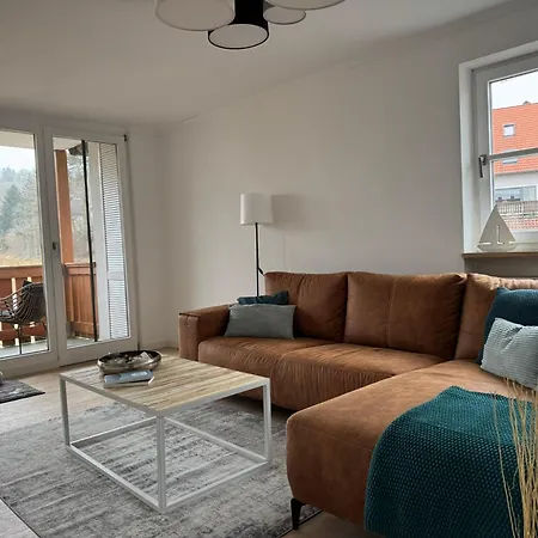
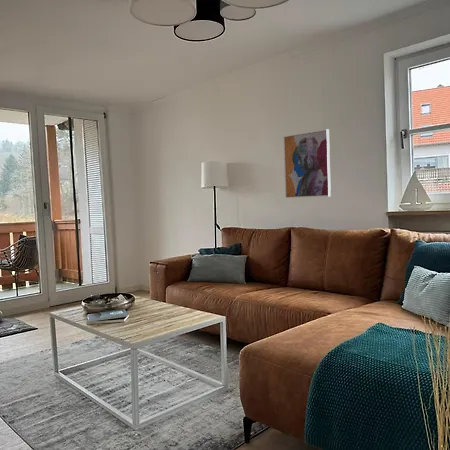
+ wall art (306, 165)
